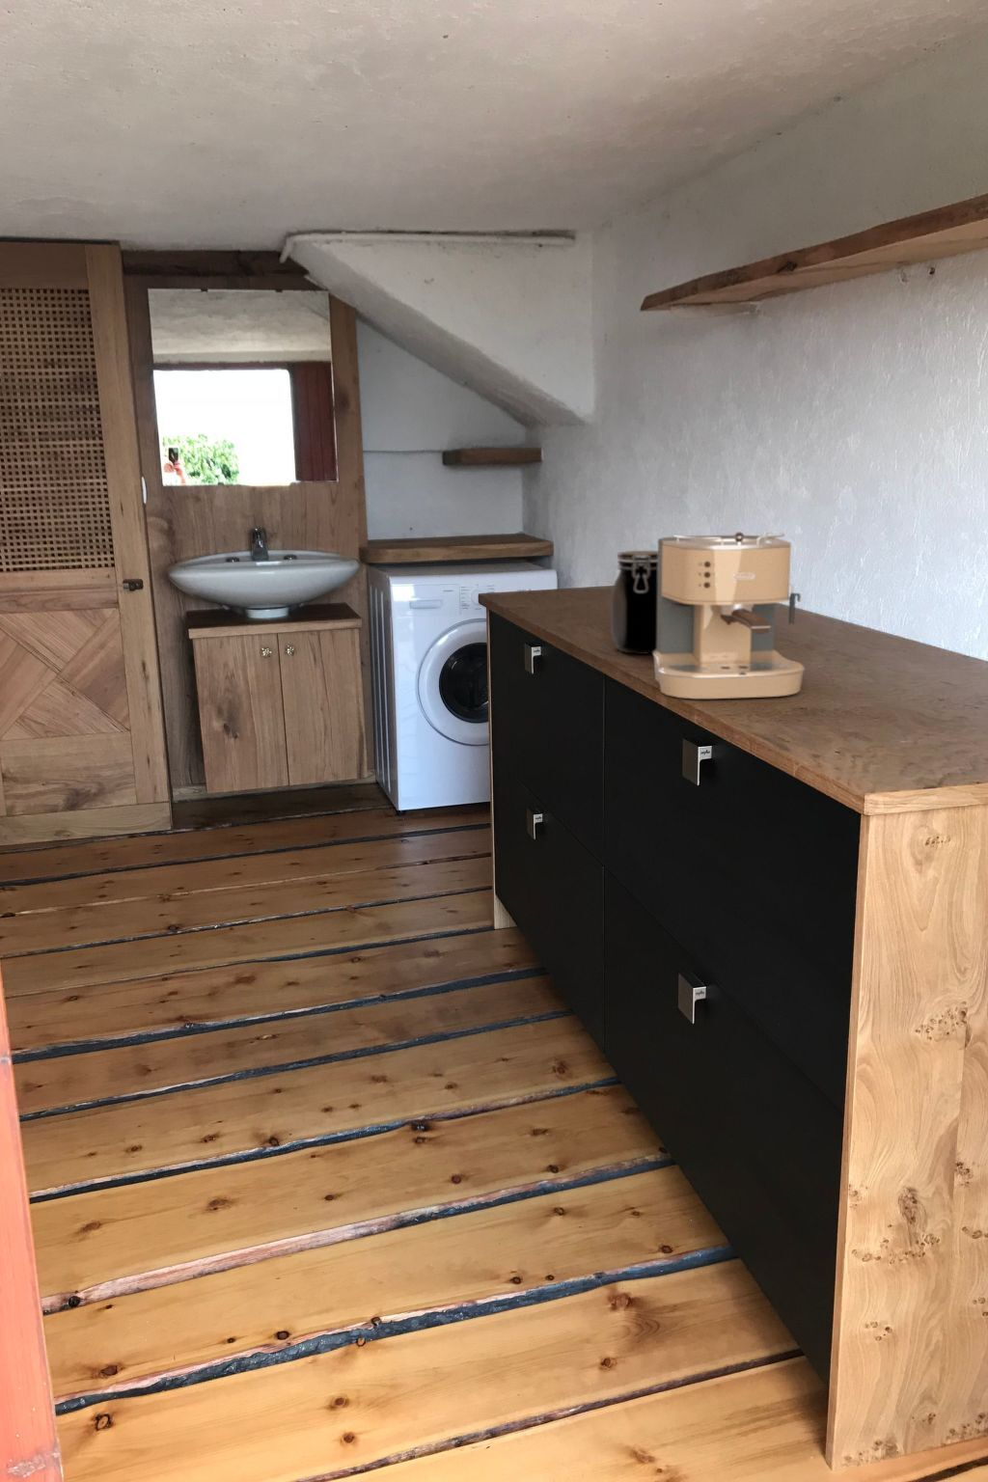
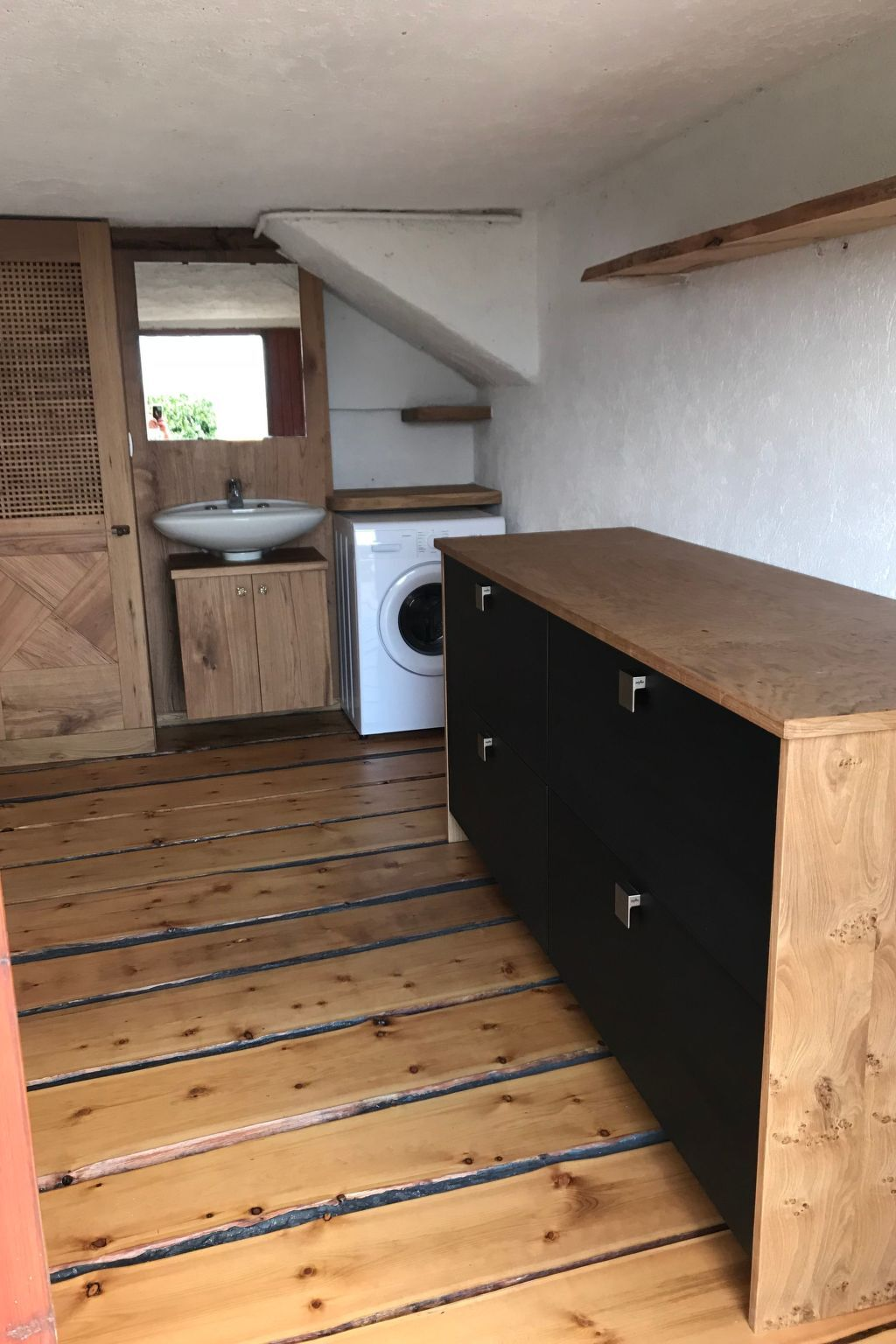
- coffee maker (728, 610)
- jar (643, 601)
